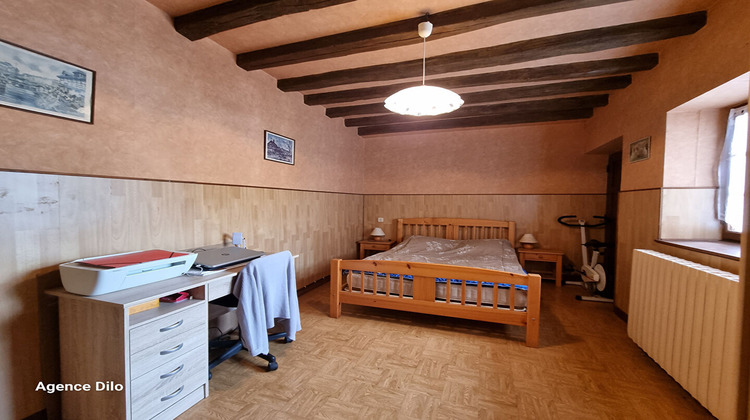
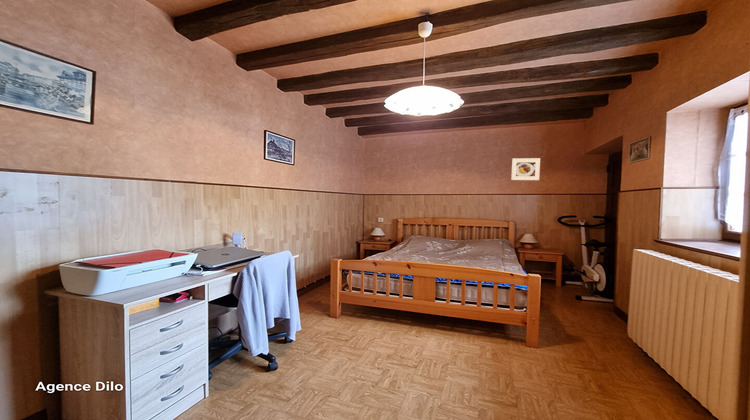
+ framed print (525, 169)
